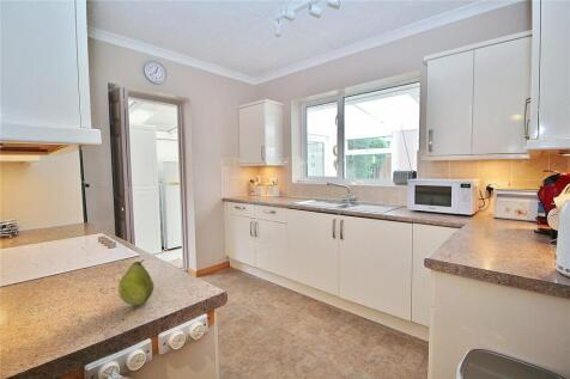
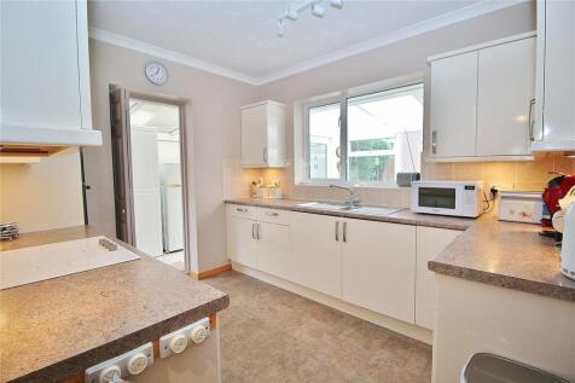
- fruit (135, 282)
